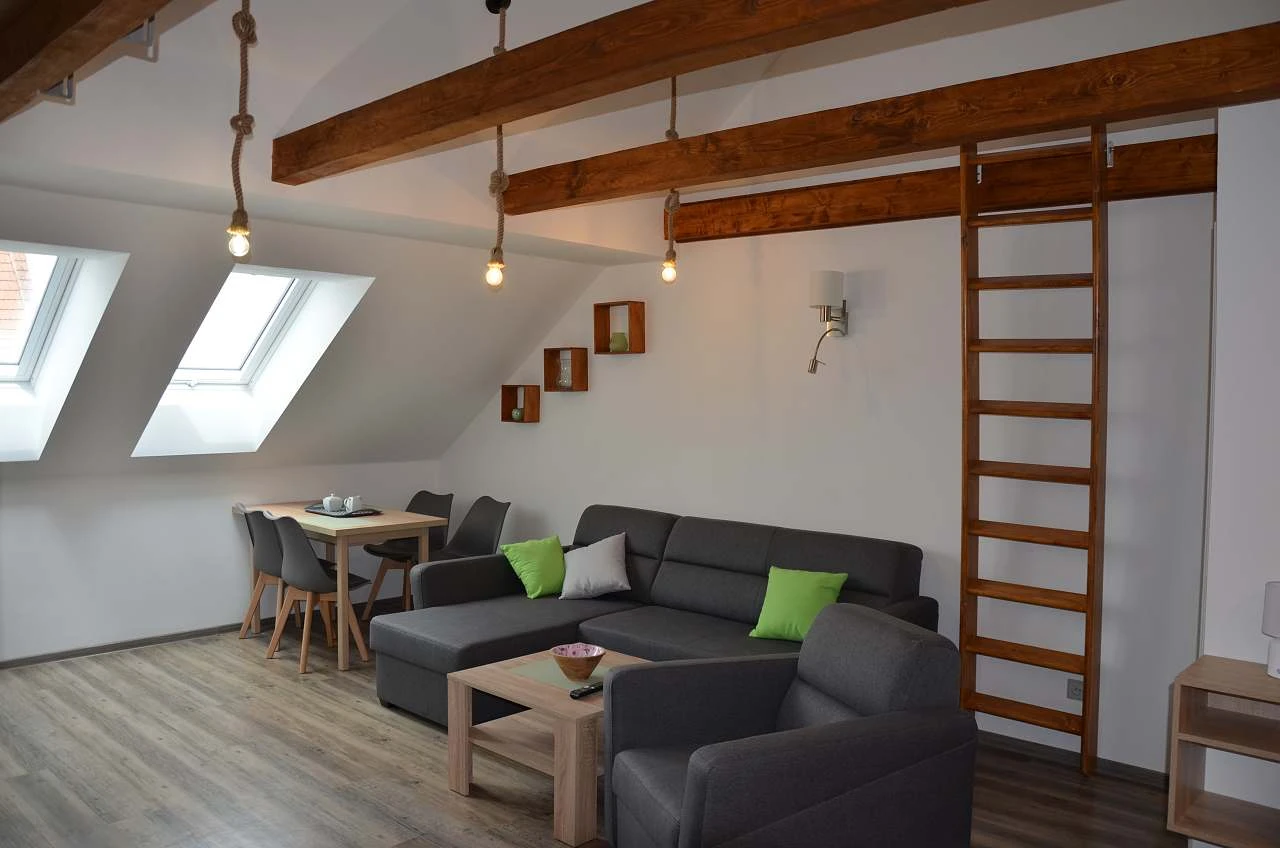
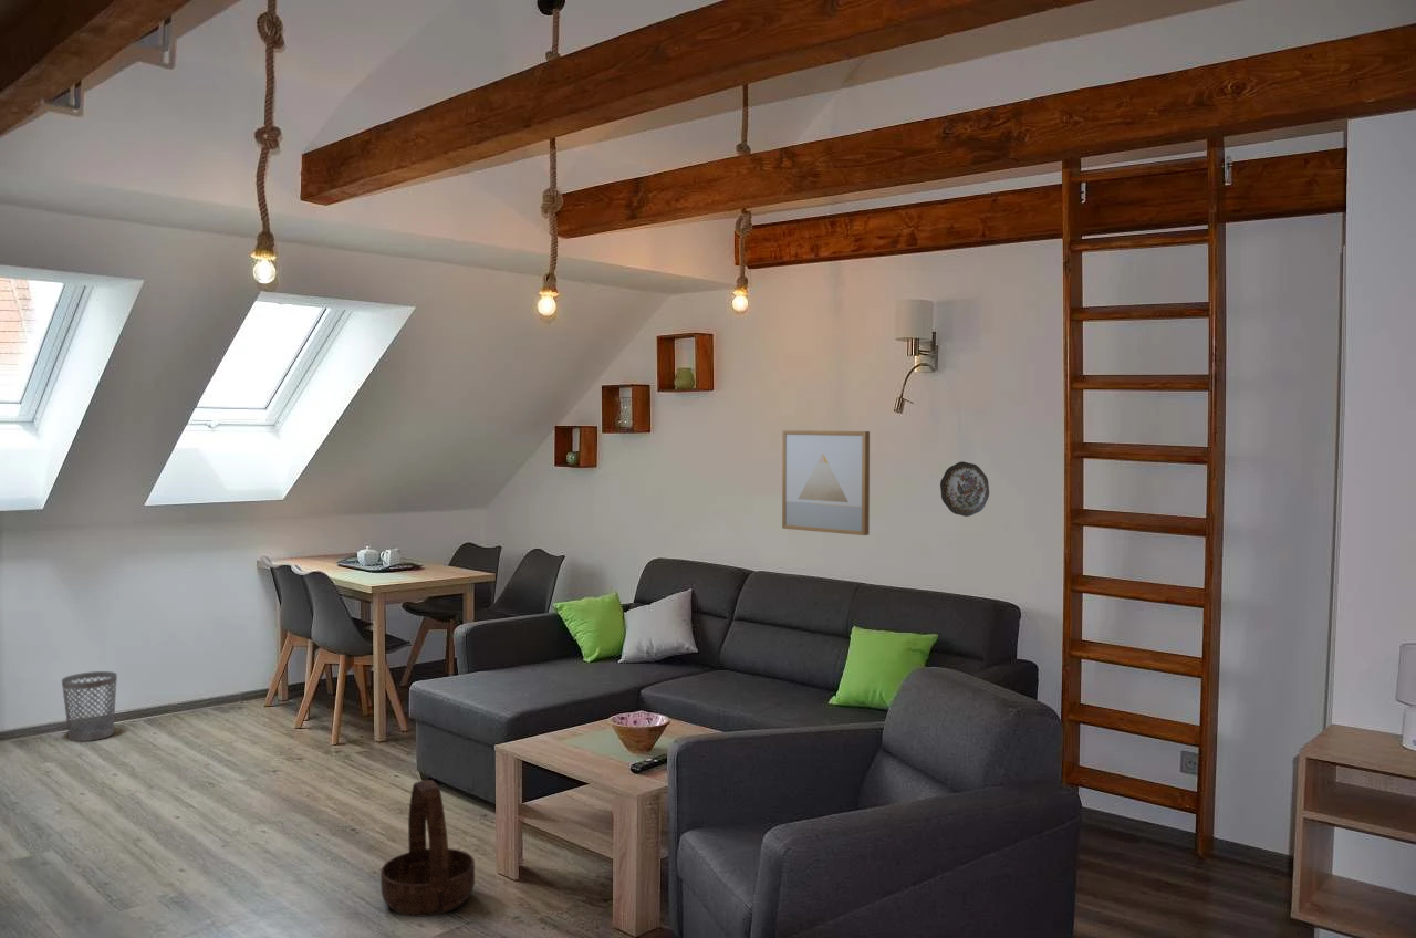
+ basket (429, 842)
+ wastebasket (90, 706)
+ wall art (824, 481)
+ decorative plate (965, 489)
